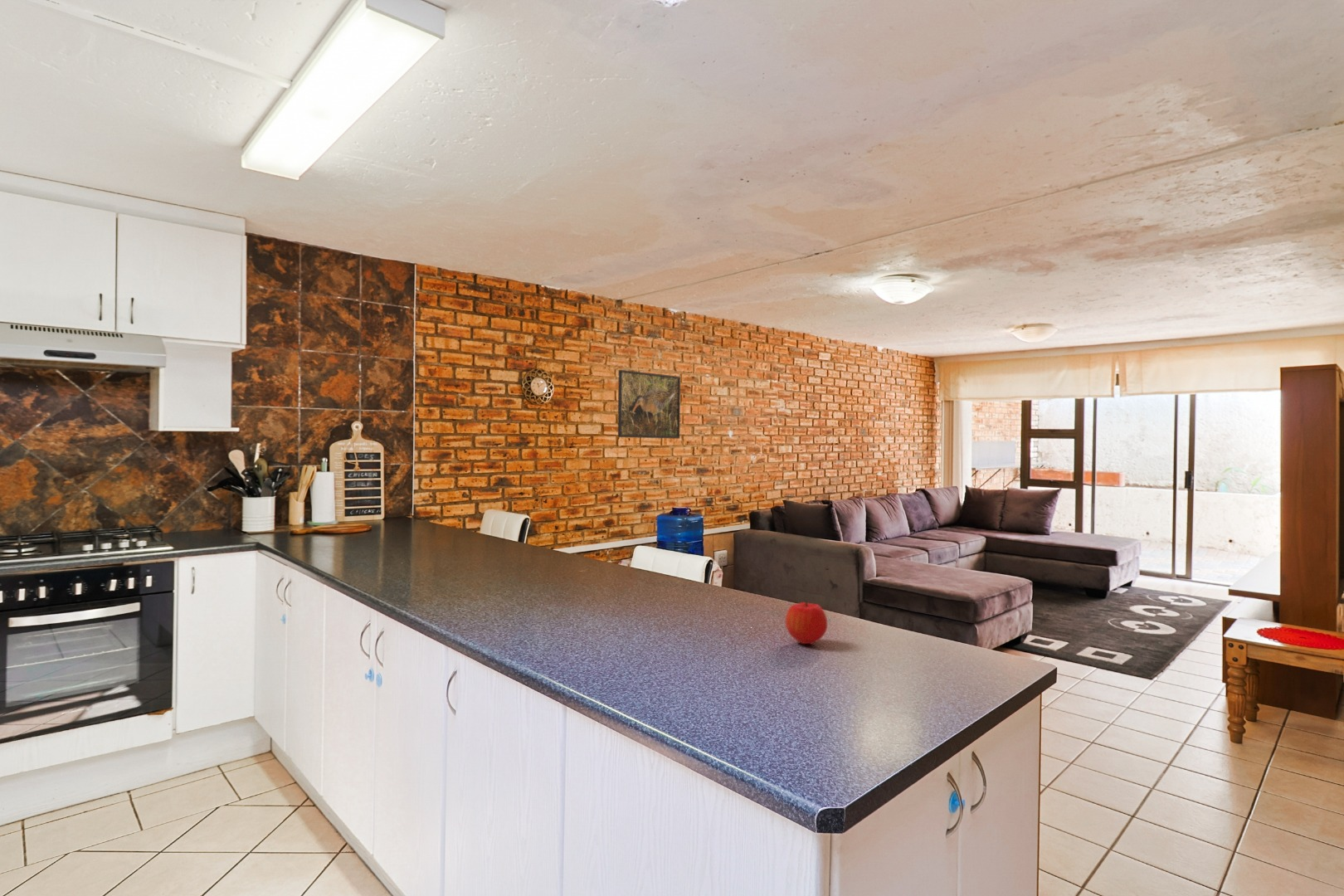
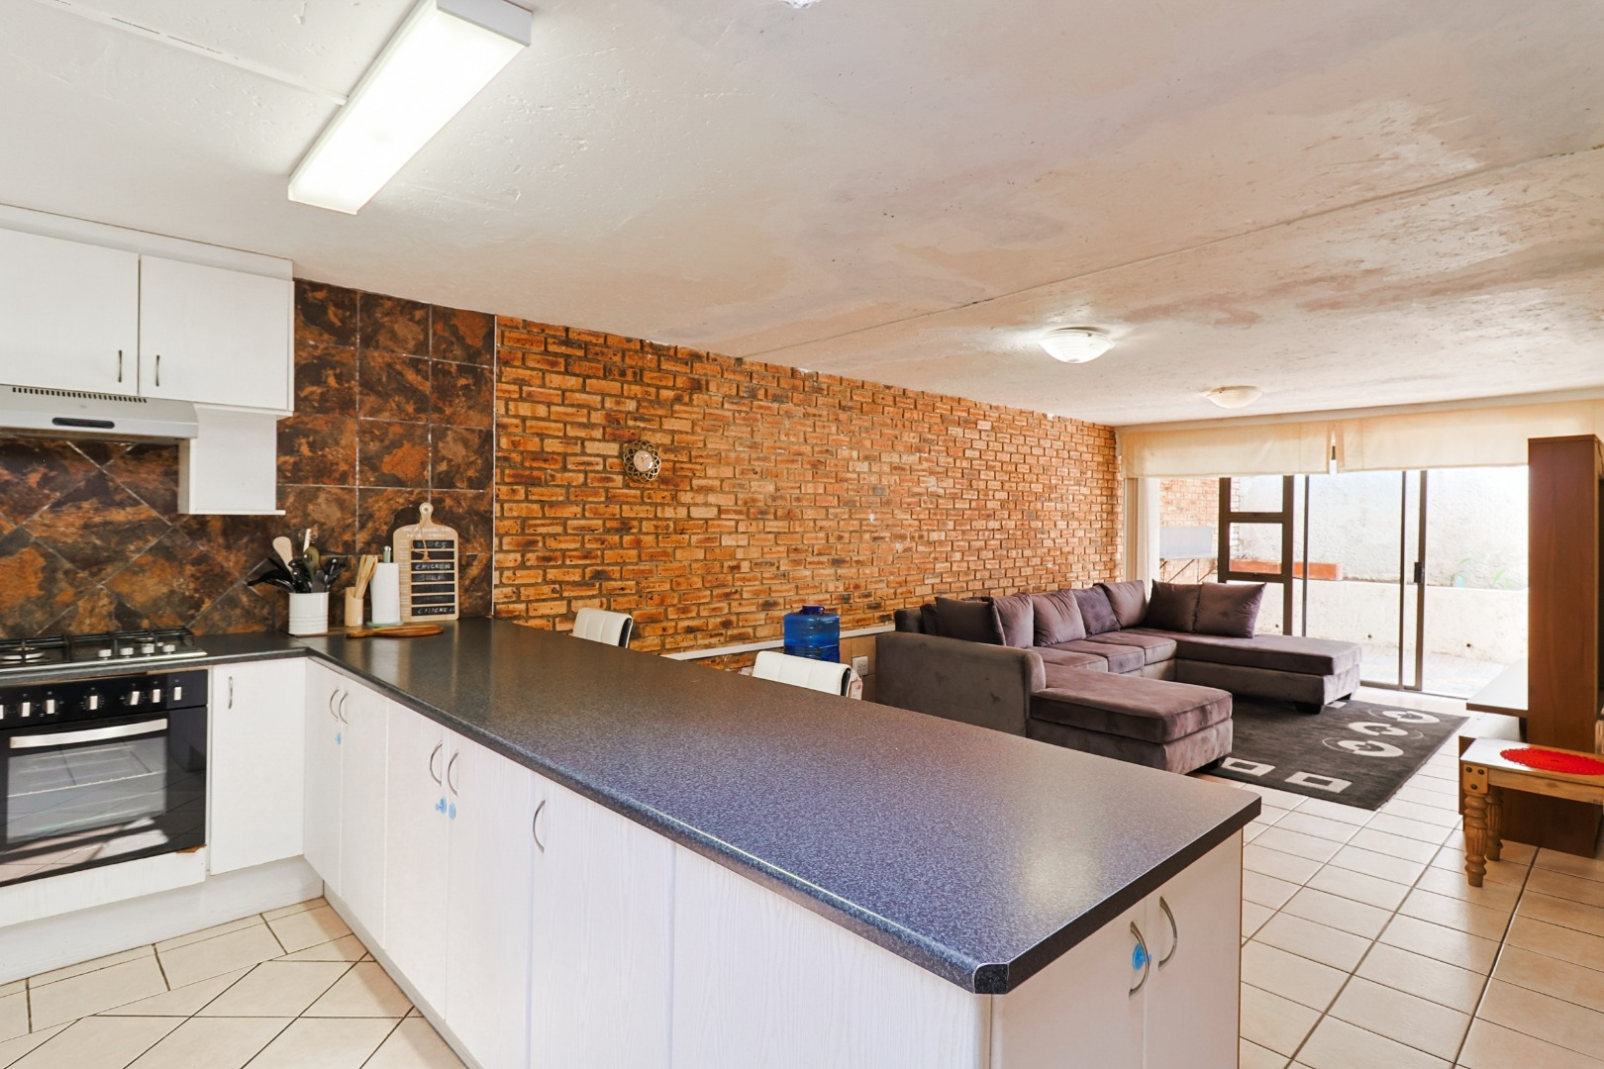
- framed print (650, 405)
- fruit (806, 621)
